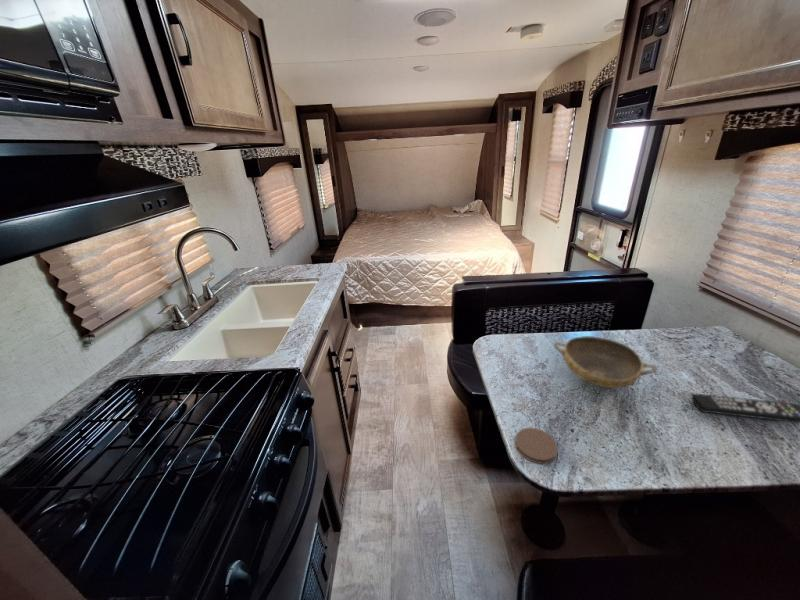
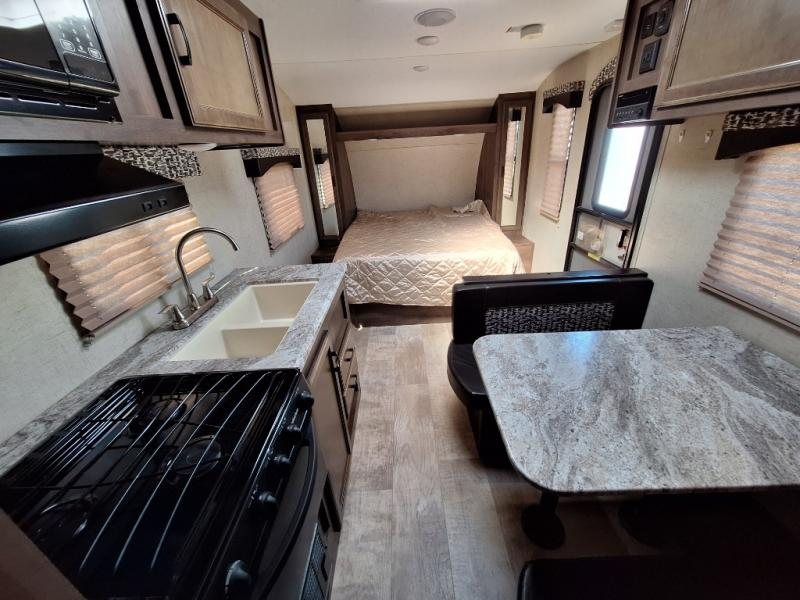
- coaster (535, 444)
- bowl (598, 366)
- remote control (749, 408)
